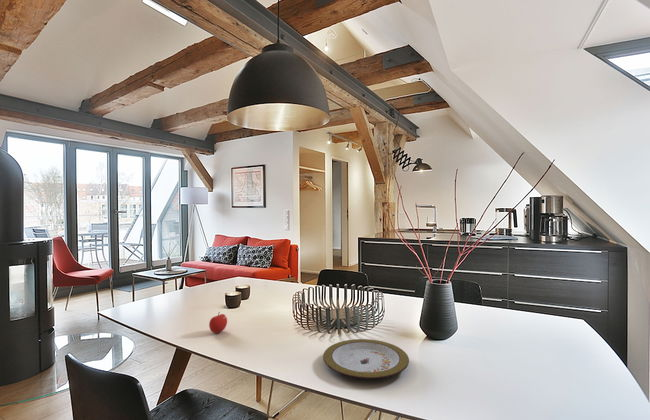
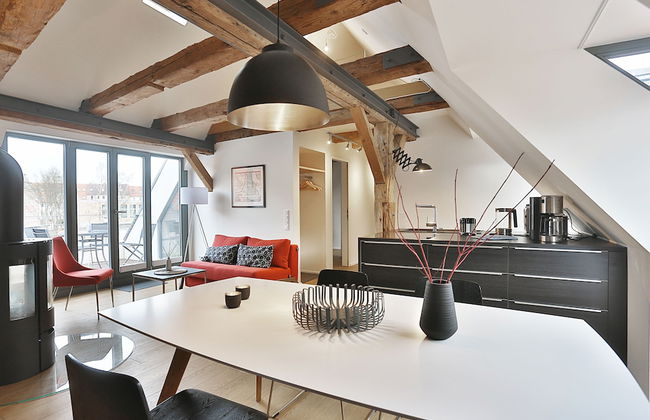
- plate (365, 359)
- apple (218, 322)
